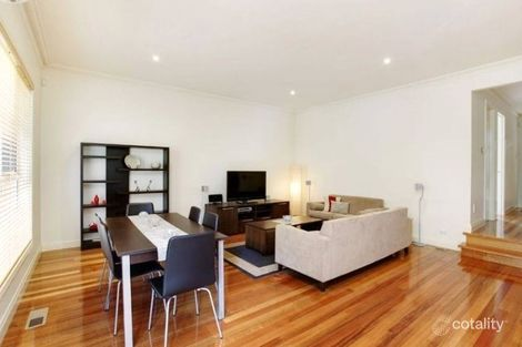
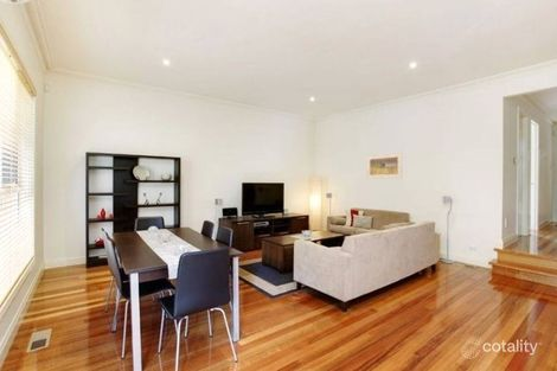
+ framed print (383, 166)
